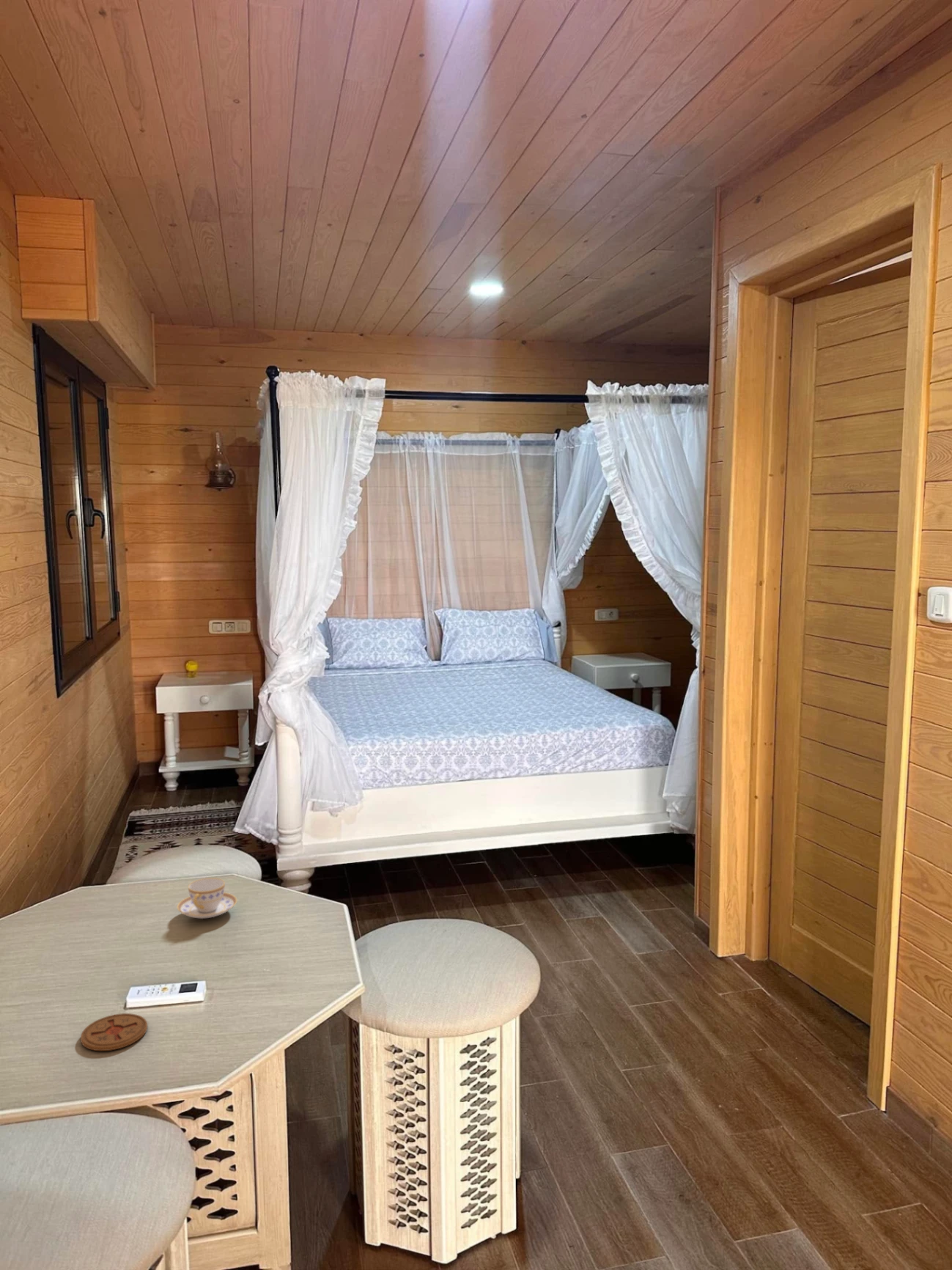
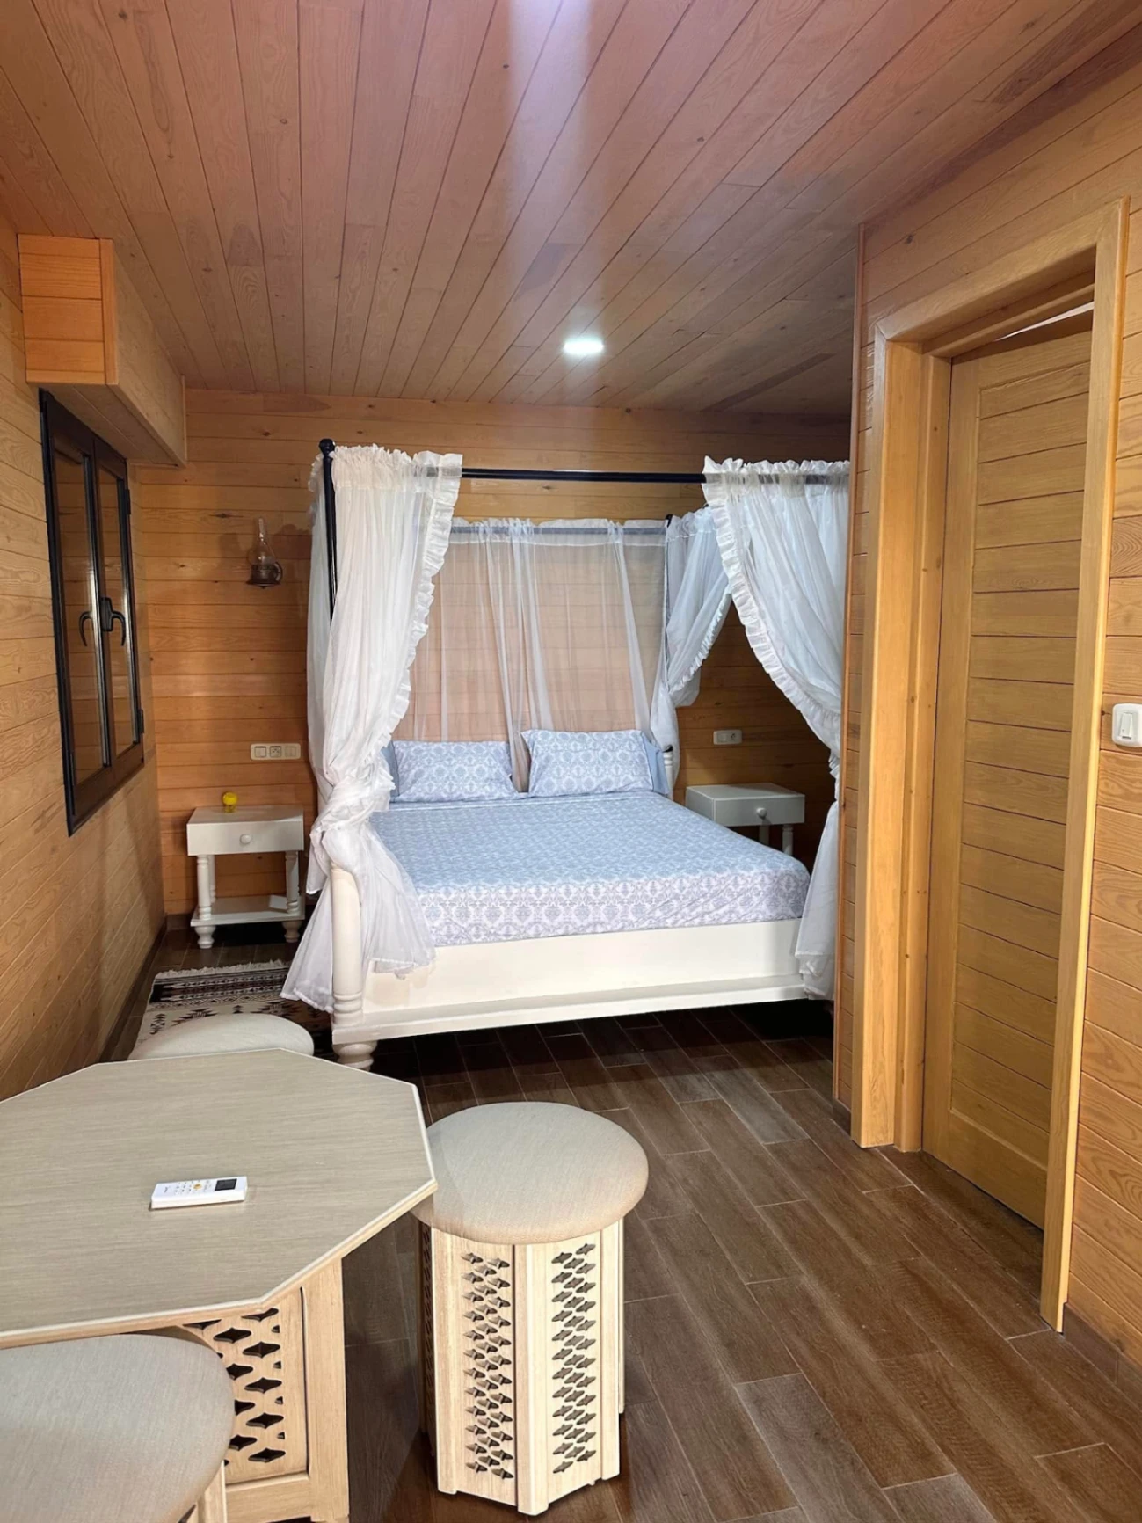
- coaster (114, 1031)
- teacup (207, 898)
